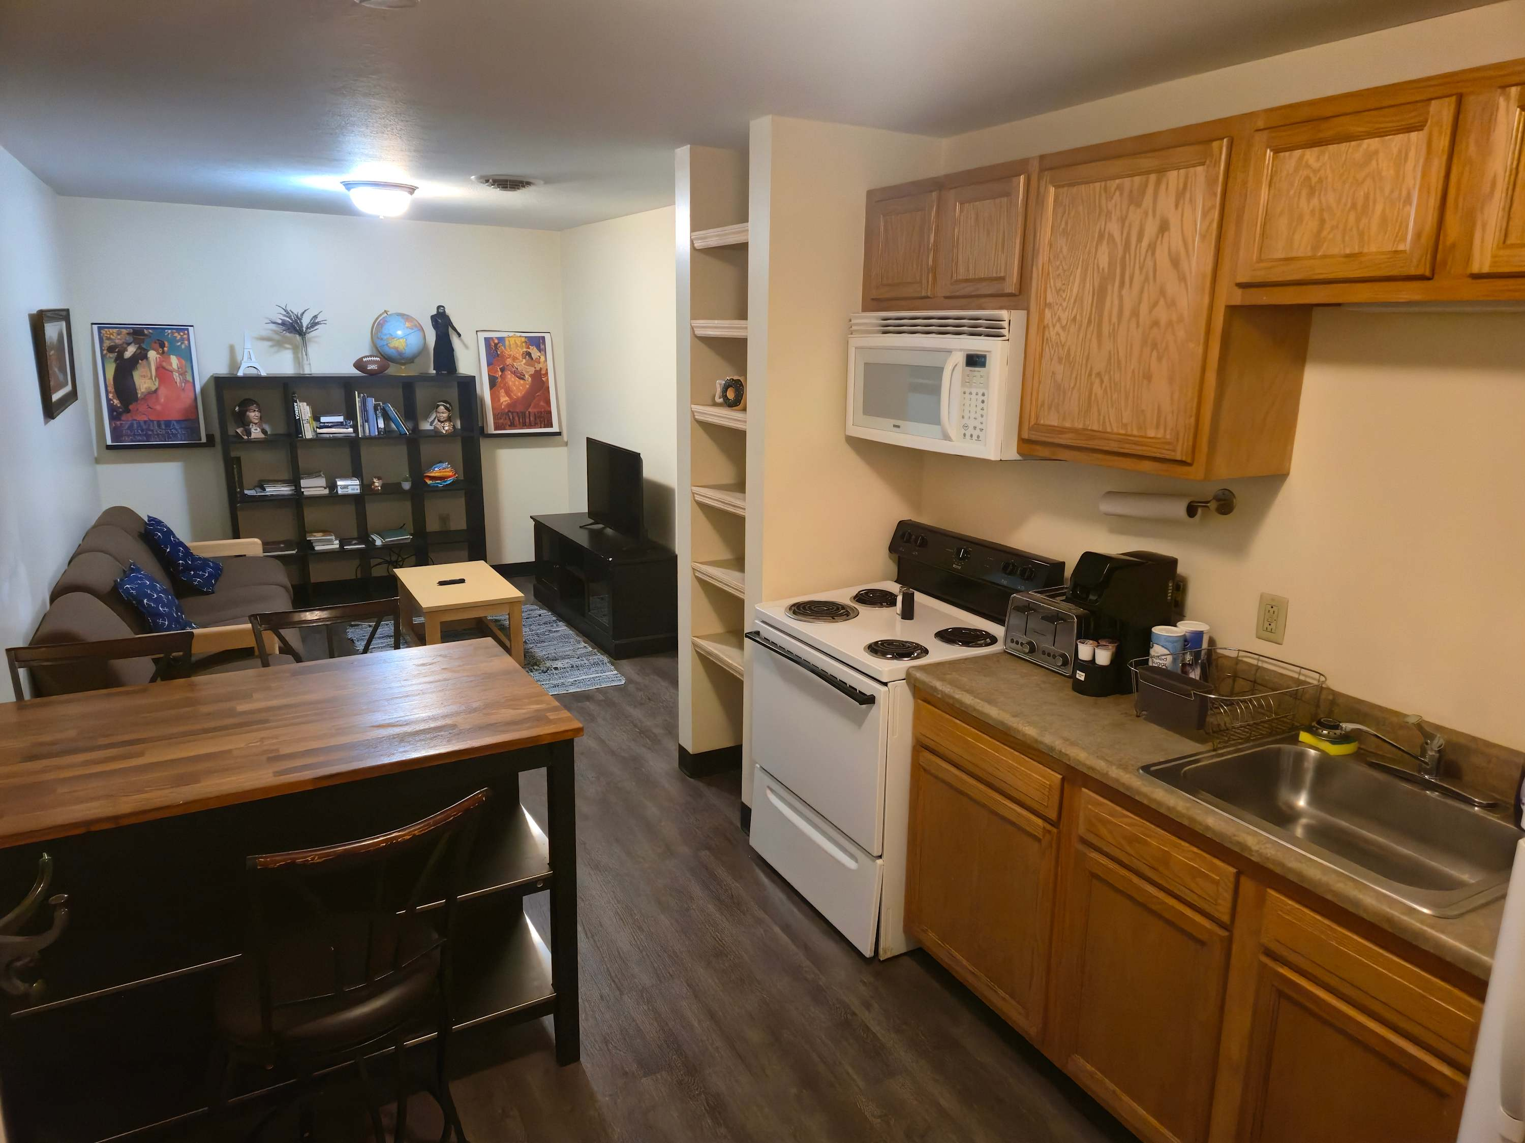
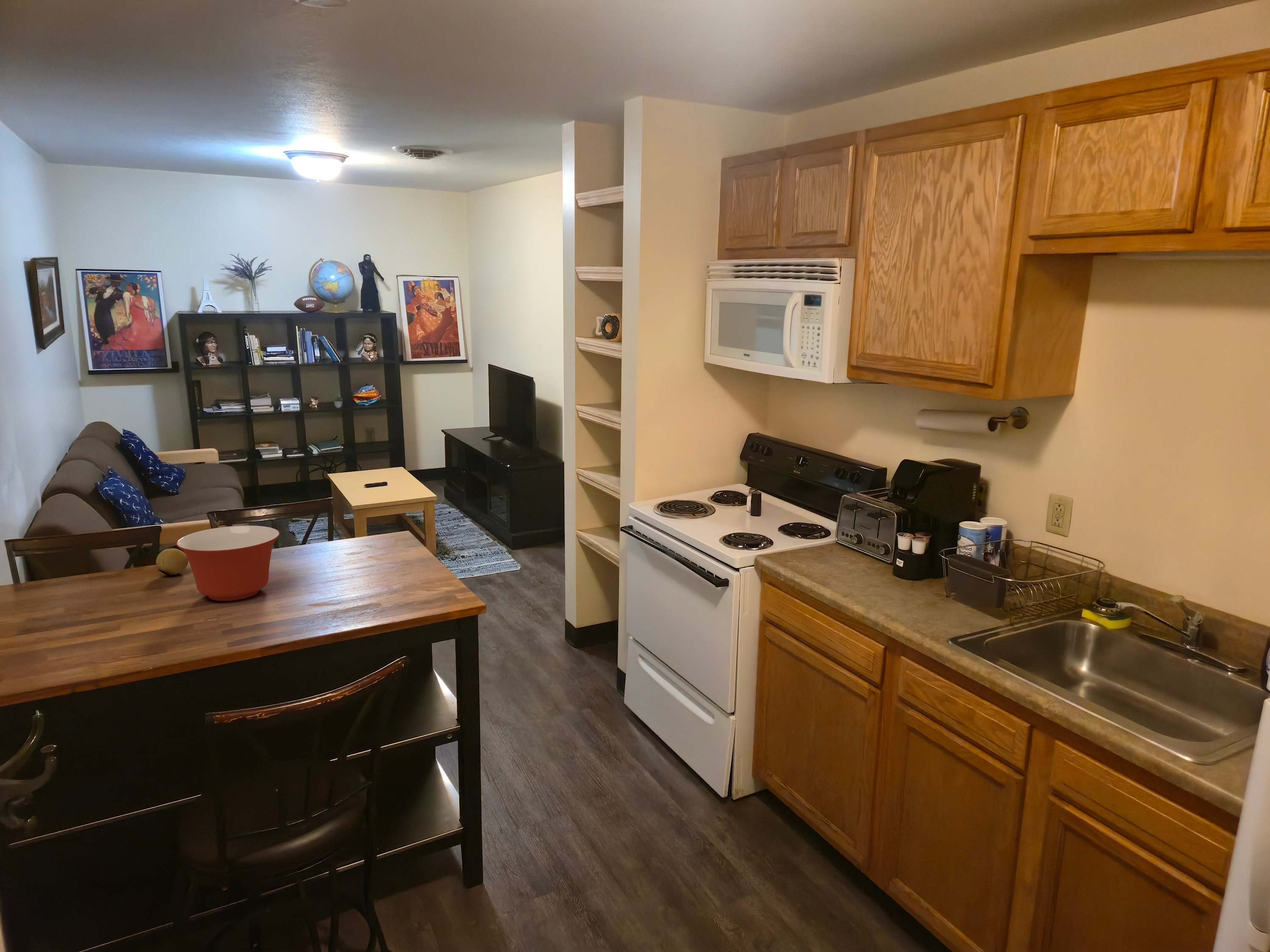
+ fruit (172, 561)
+ mixing bowl (232, 565)
